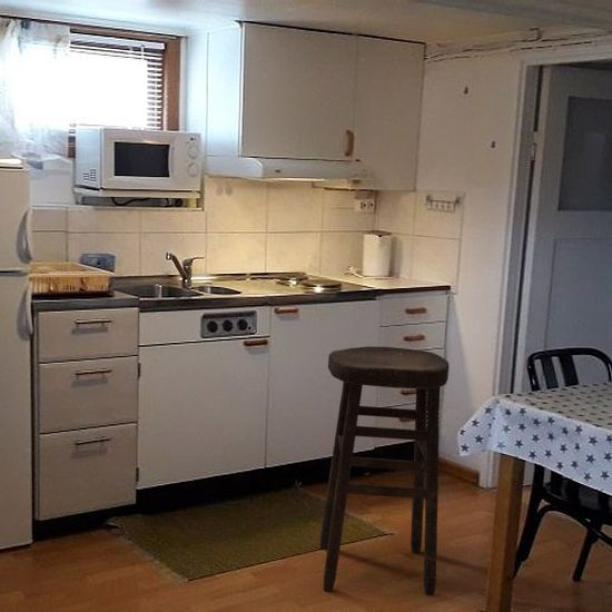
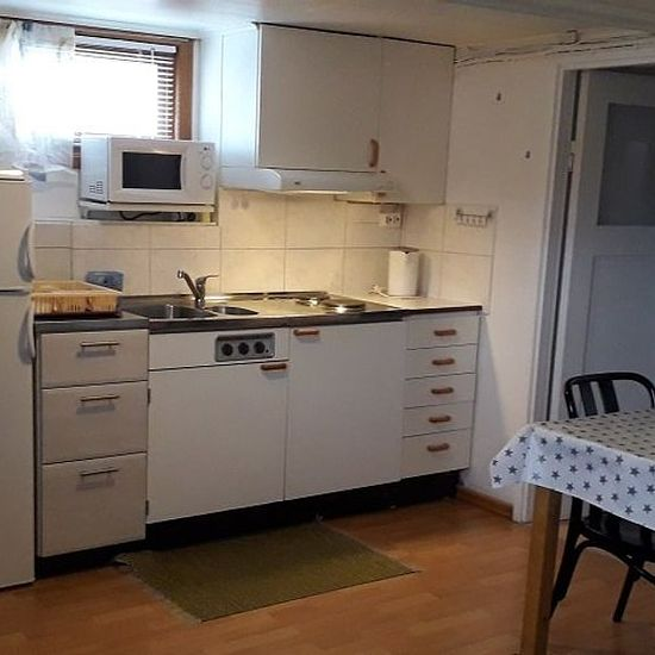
- stool (381, 464)
